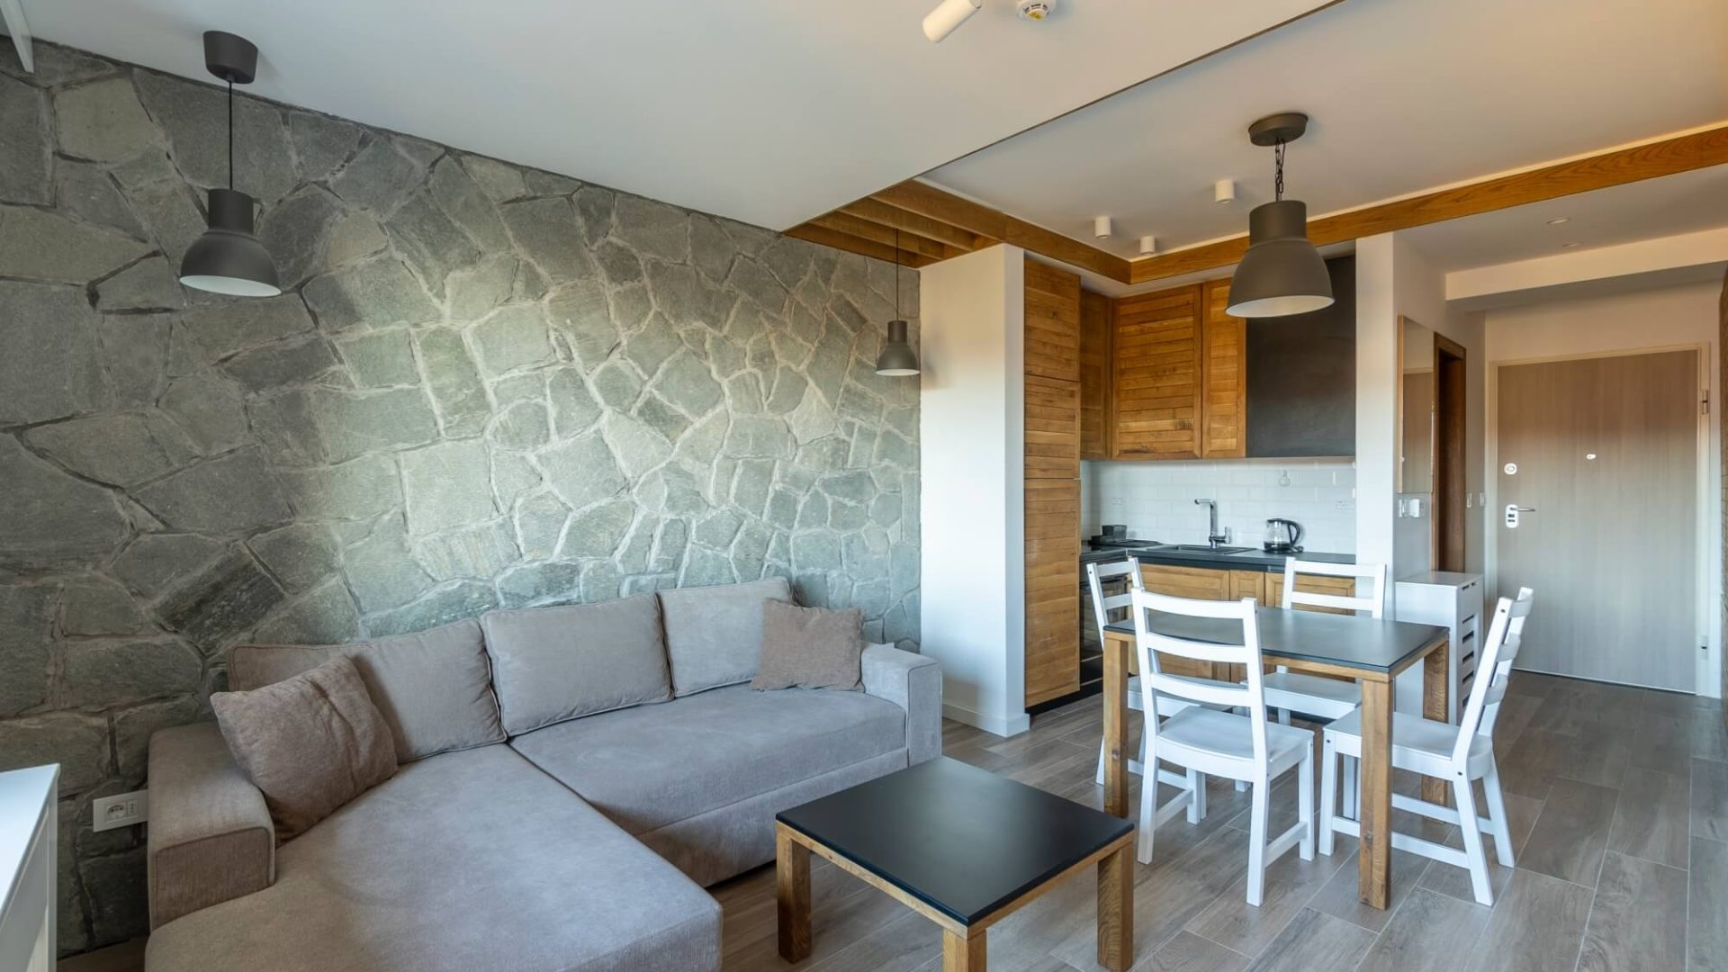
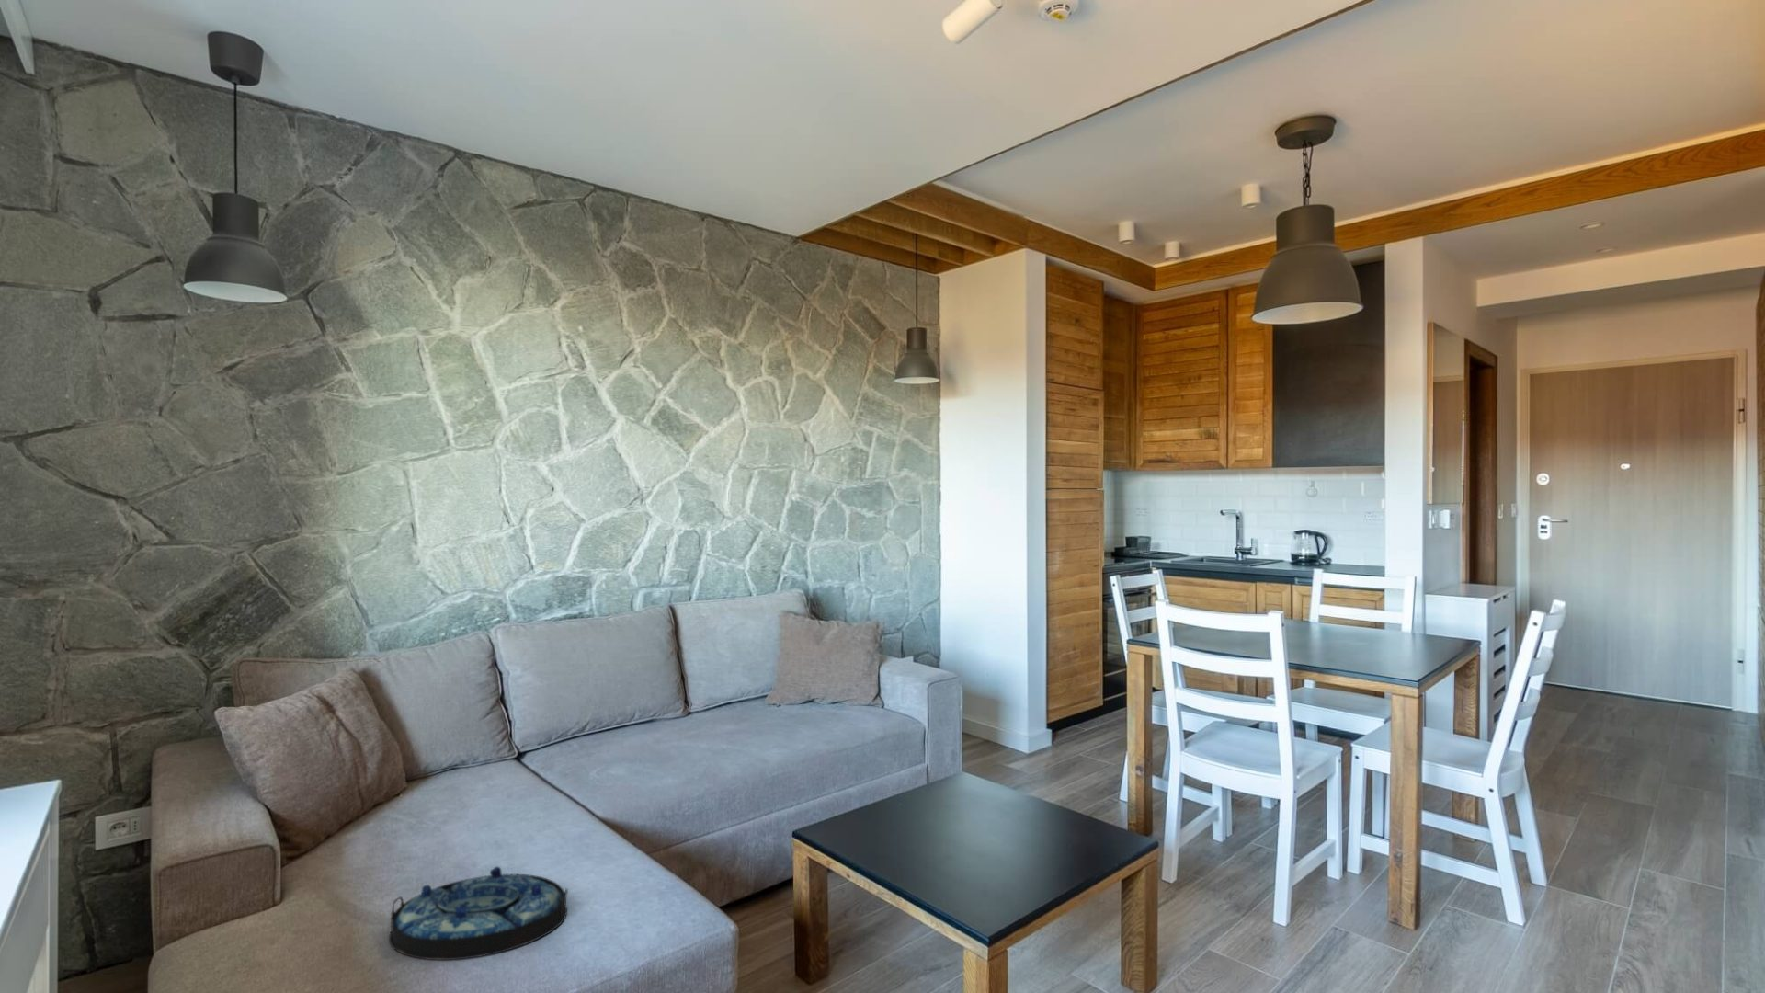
+ serving tray (481, 903)
